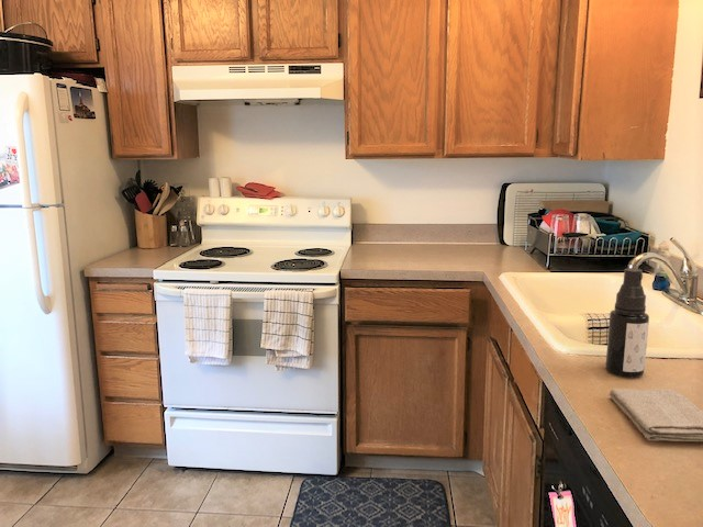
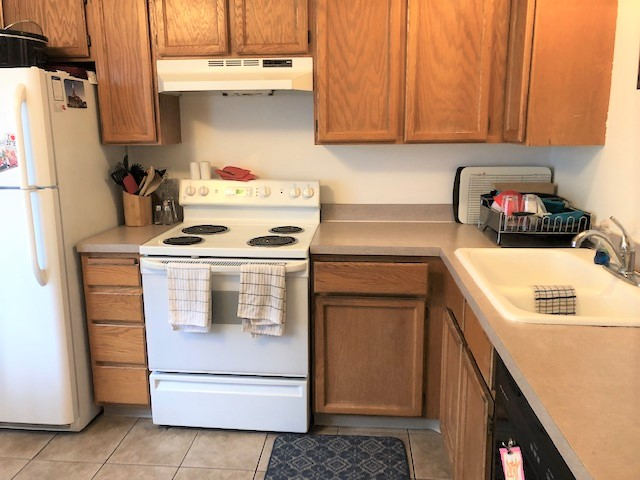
- washcloth (660, 411)
- spray bottle (628, 321)
